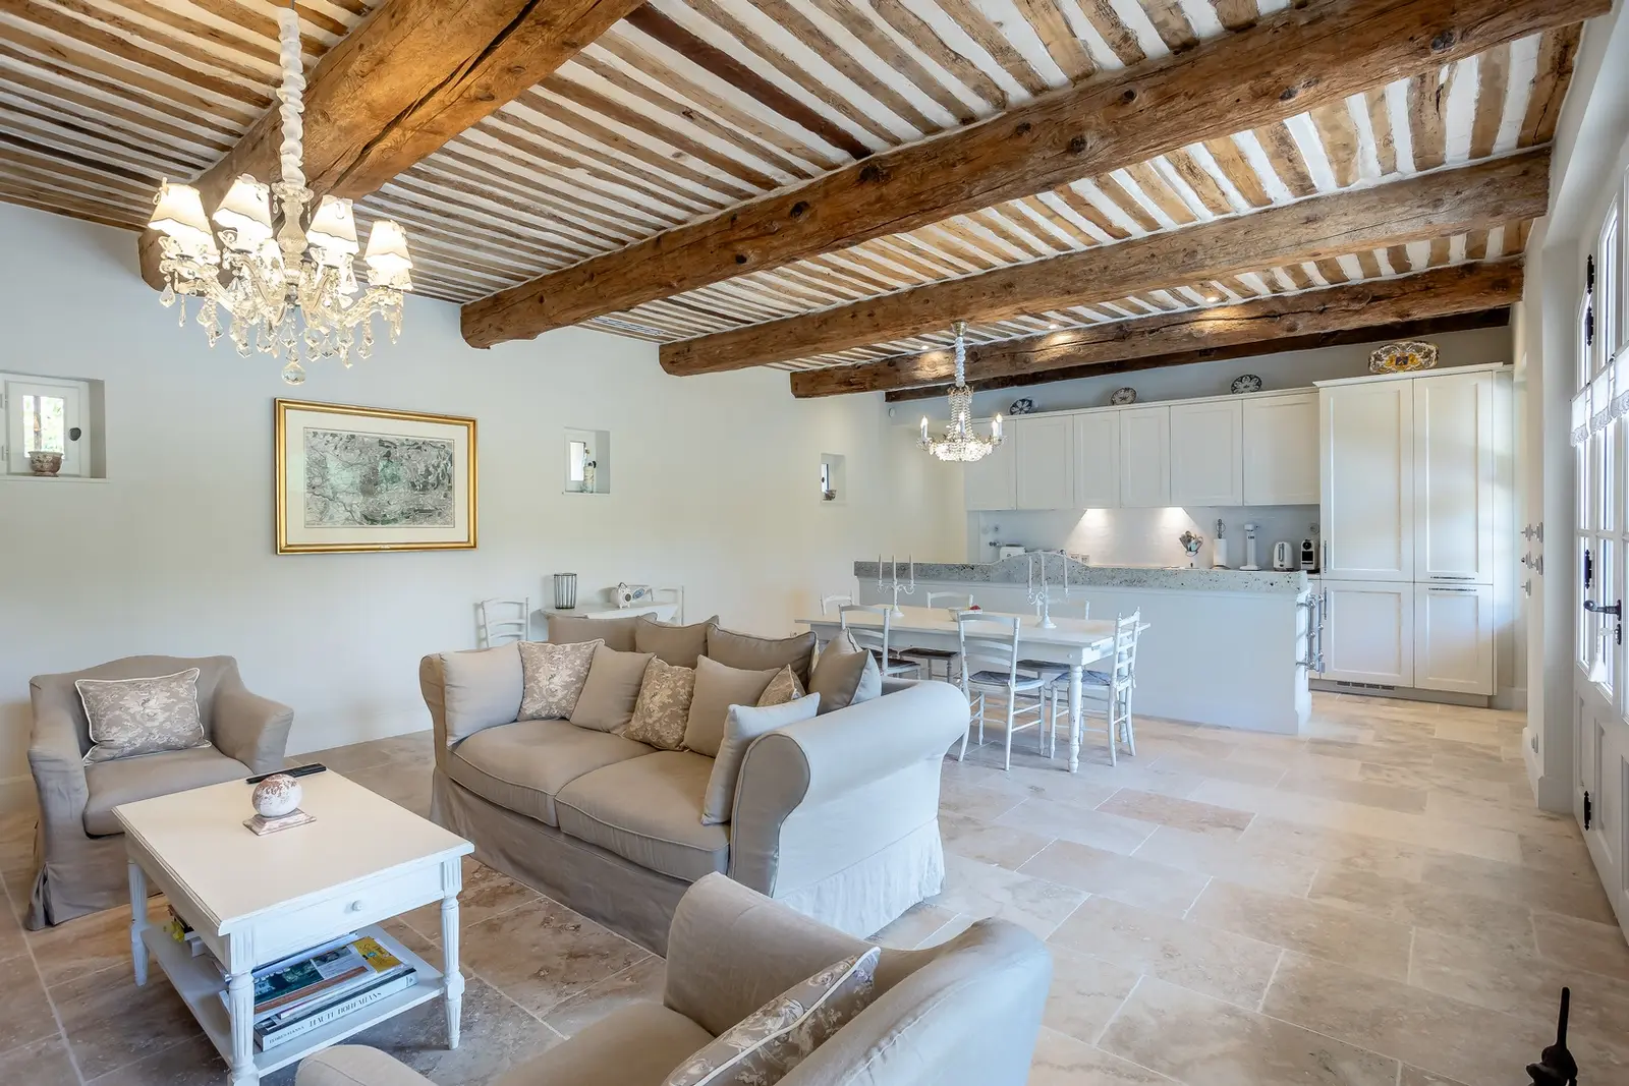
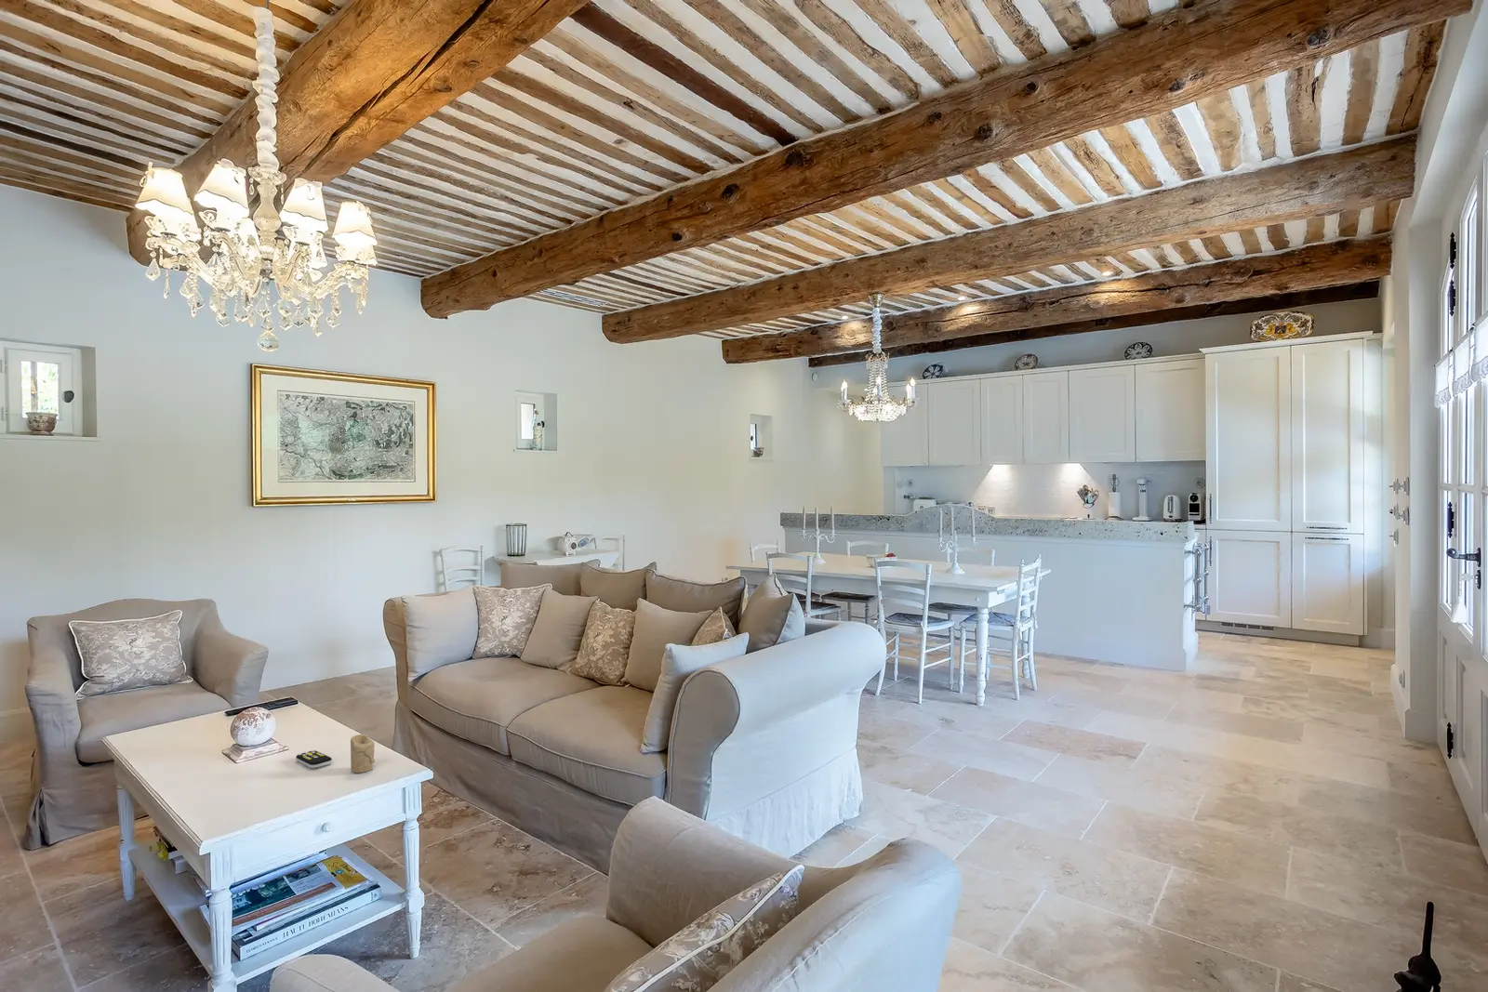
+ candle (363, 753)
+ remote control (313, 758)
